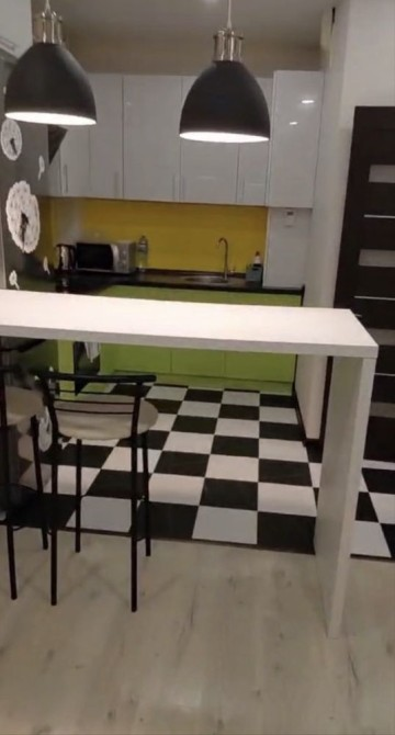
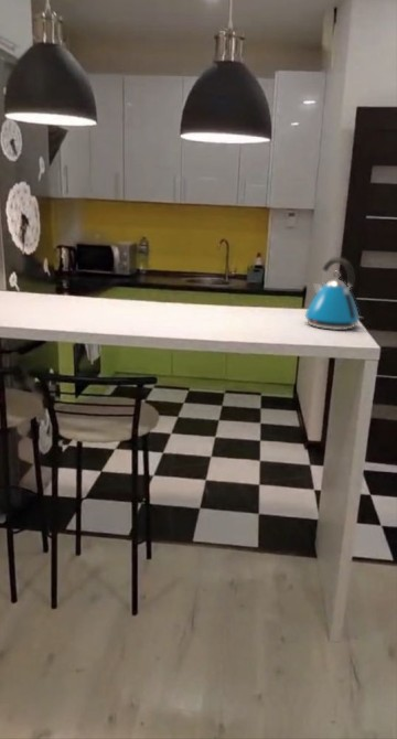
+ kettle (335, 291)
